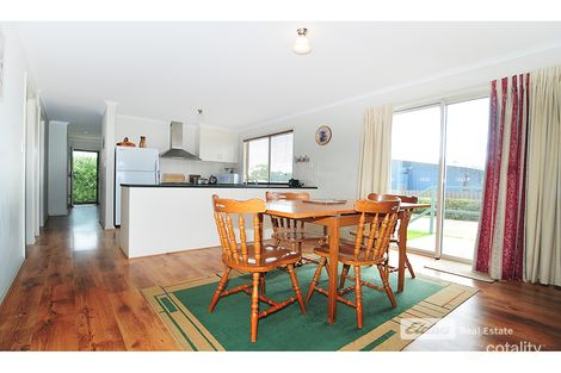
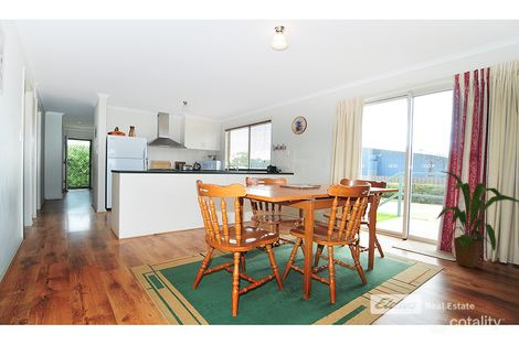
+ house plant (478, 220)
